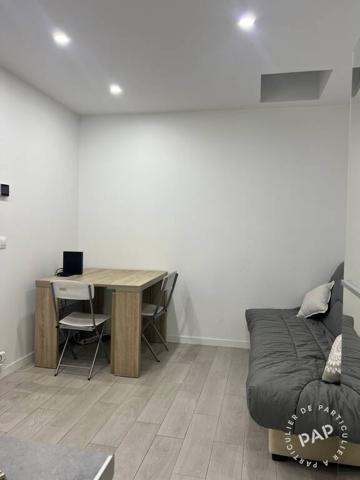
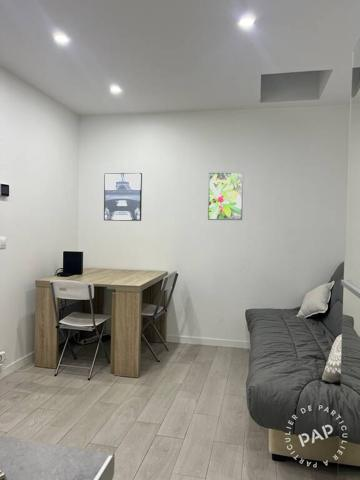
+ wall art (122, 197)
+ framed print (225, 196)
